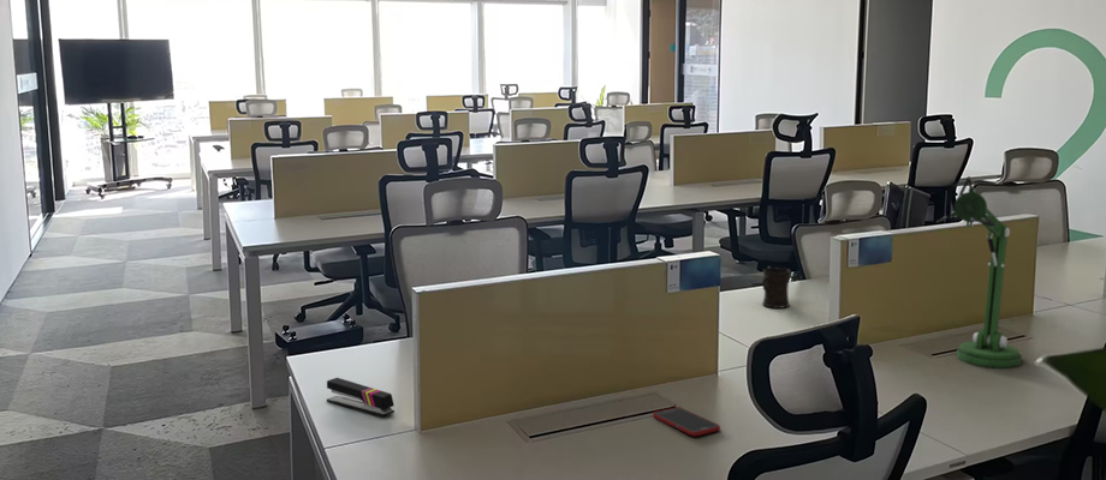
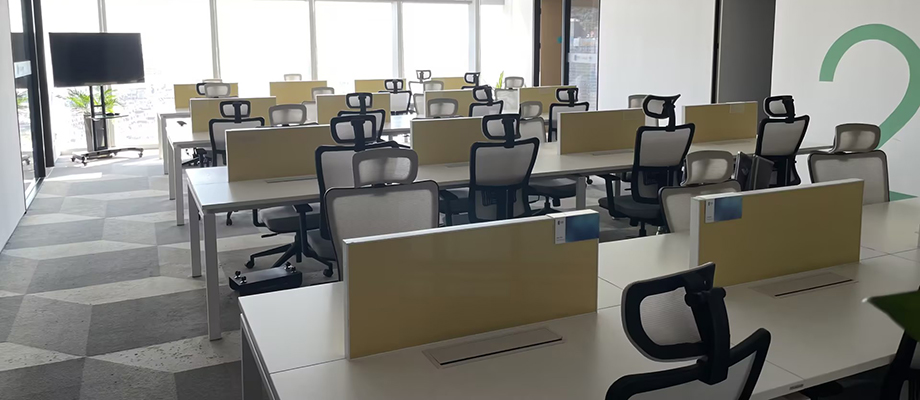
- stapler (359, 396)
- desk lamp (988, 278)
- cell phone (685, 421)
- mug (774, 287)
